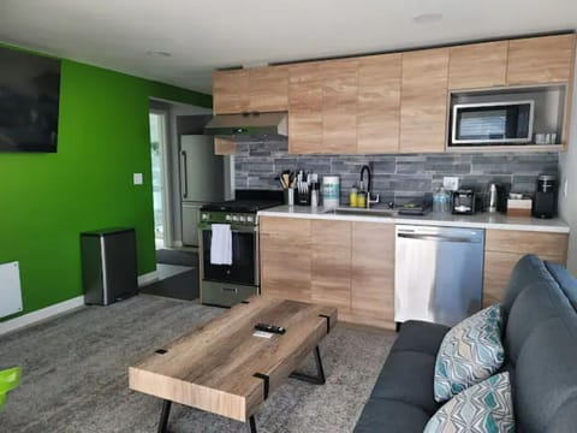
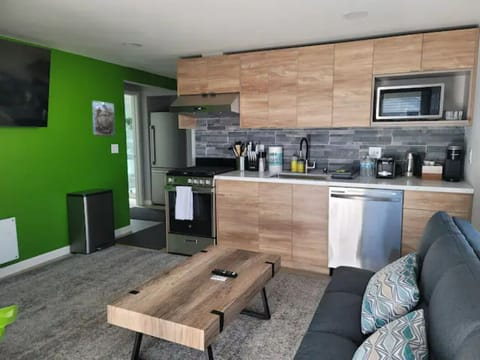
+ wall sculpture (105, 119)
